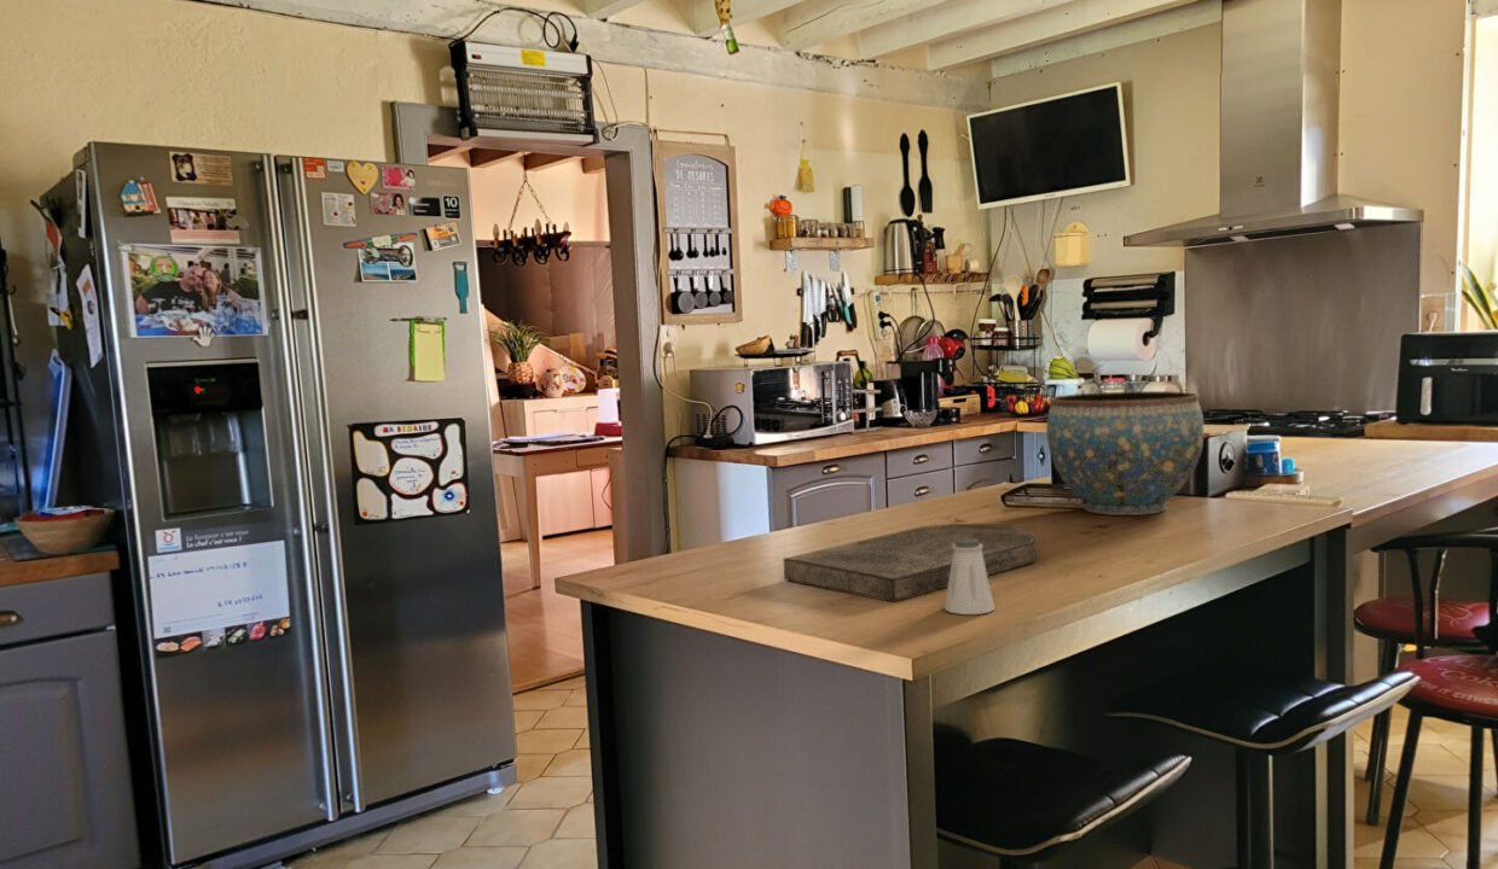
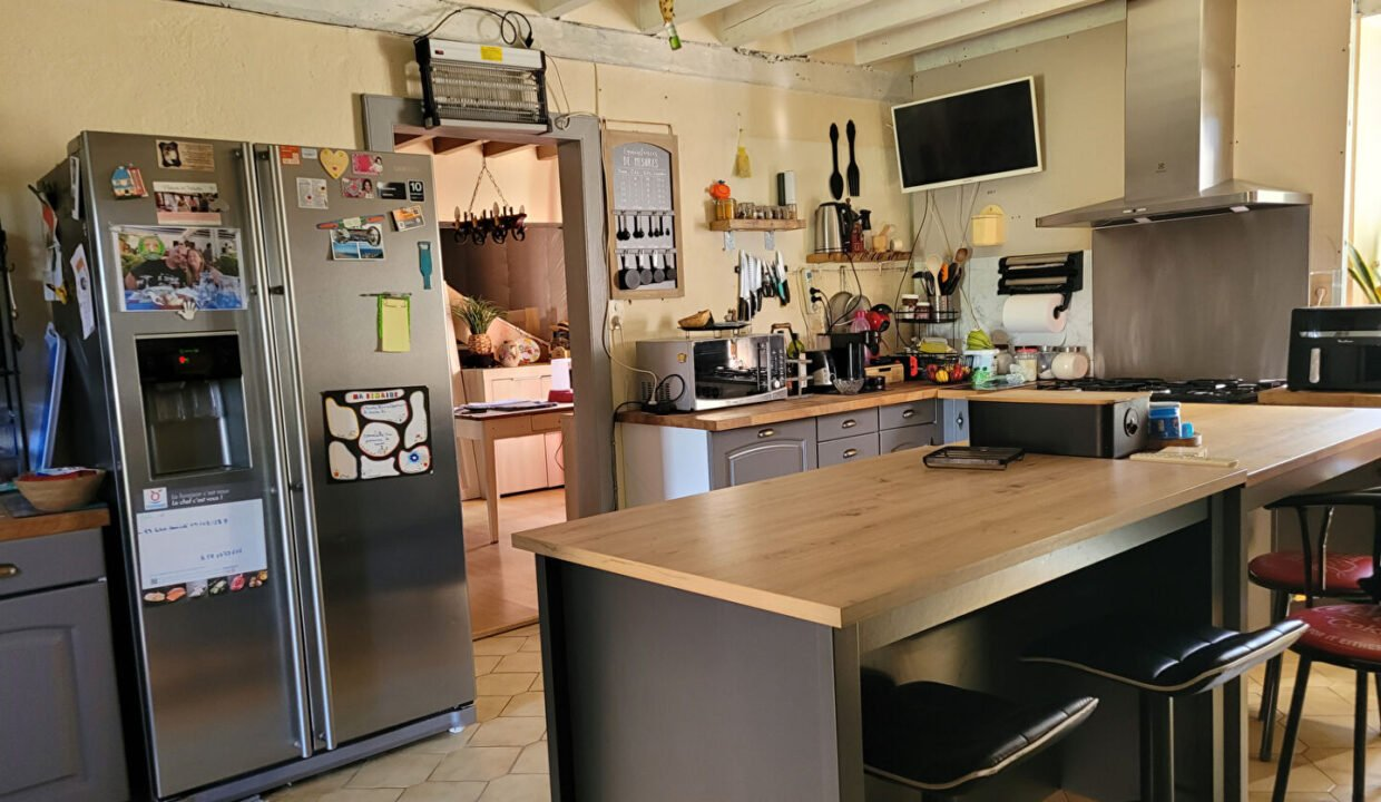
- ceramic bowl (1124, 453)
- saltshaker (968, 573)
- cutting board (928, 555)
